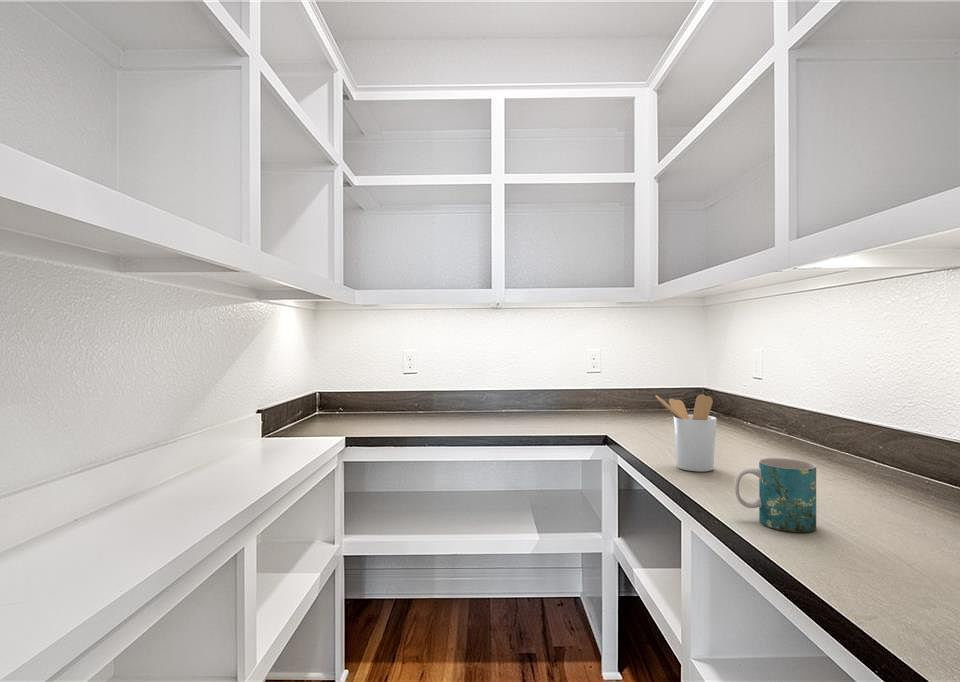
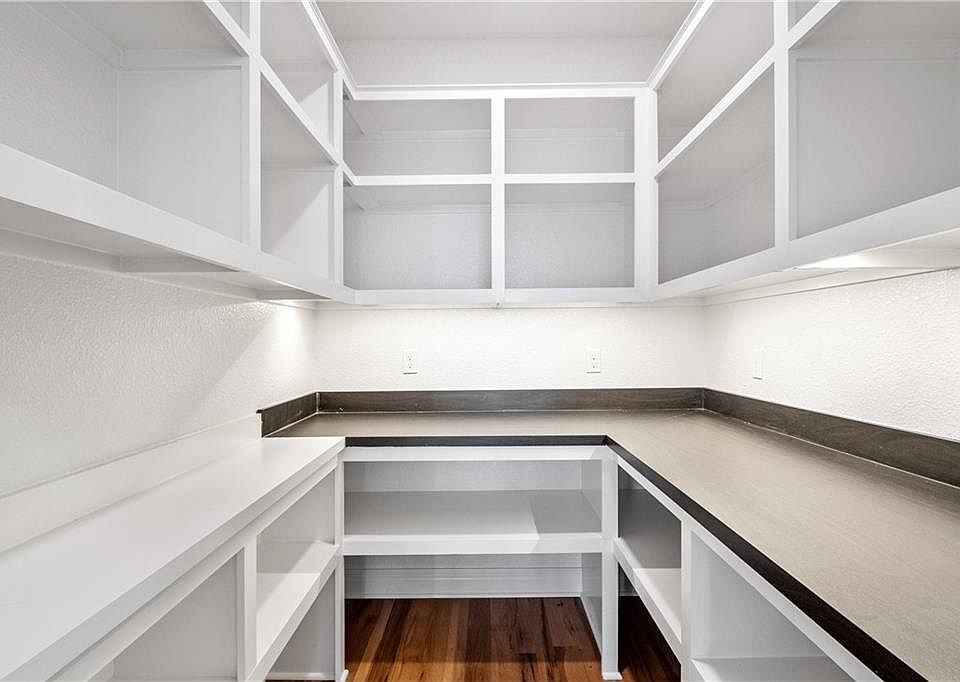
- mug (774, 492)
- utensil holder (684, 430)
